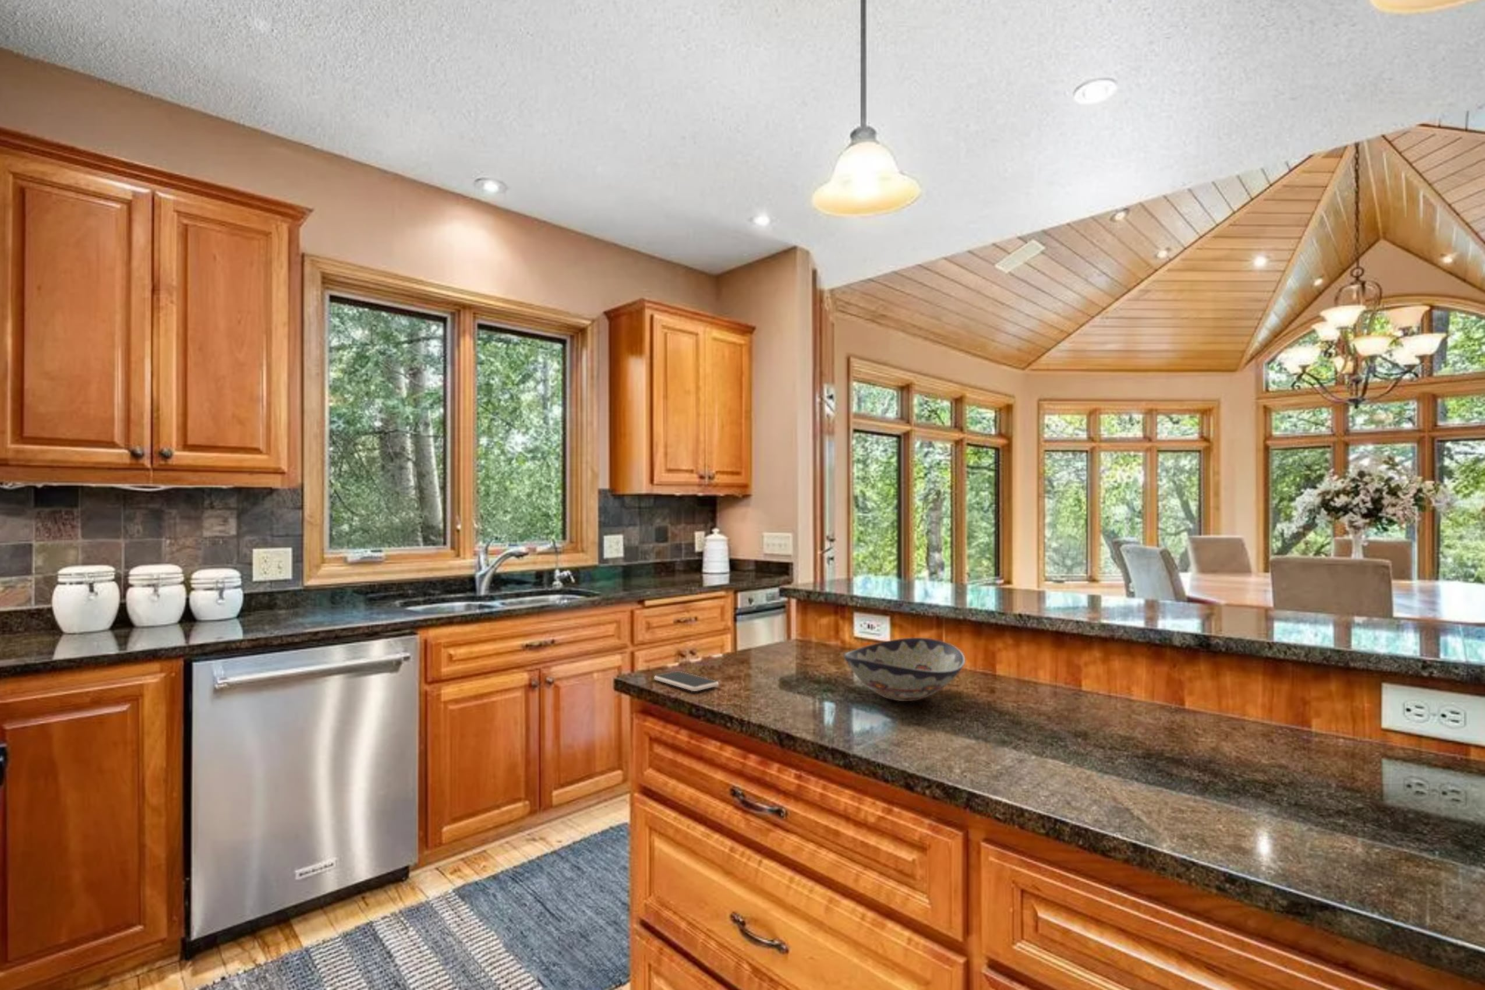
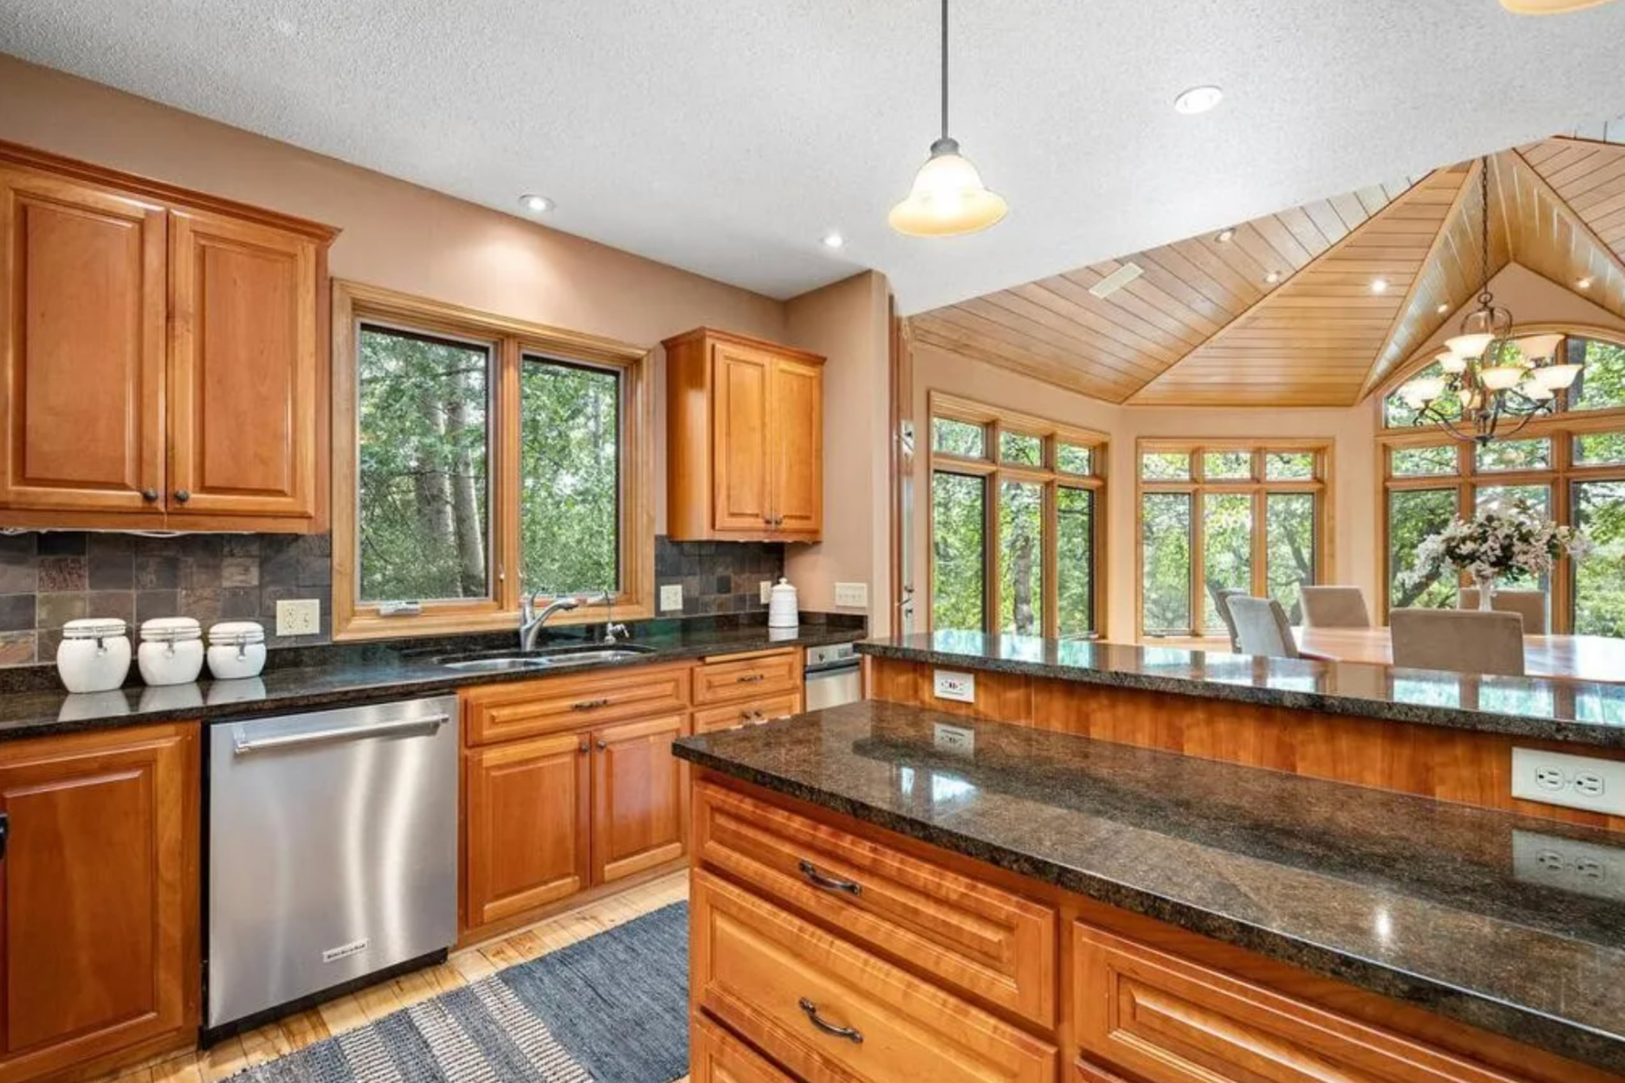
- smartphone (685, 681)
- decorative bowl (904, 672)
